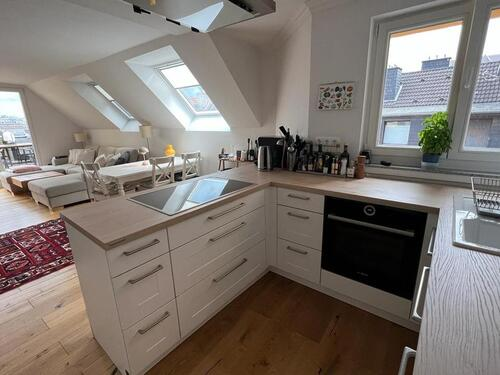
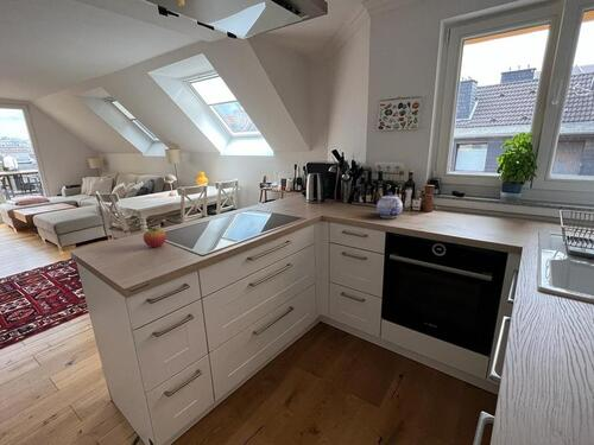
+ fruit (154, 235)
+ teapot (388, 204)
